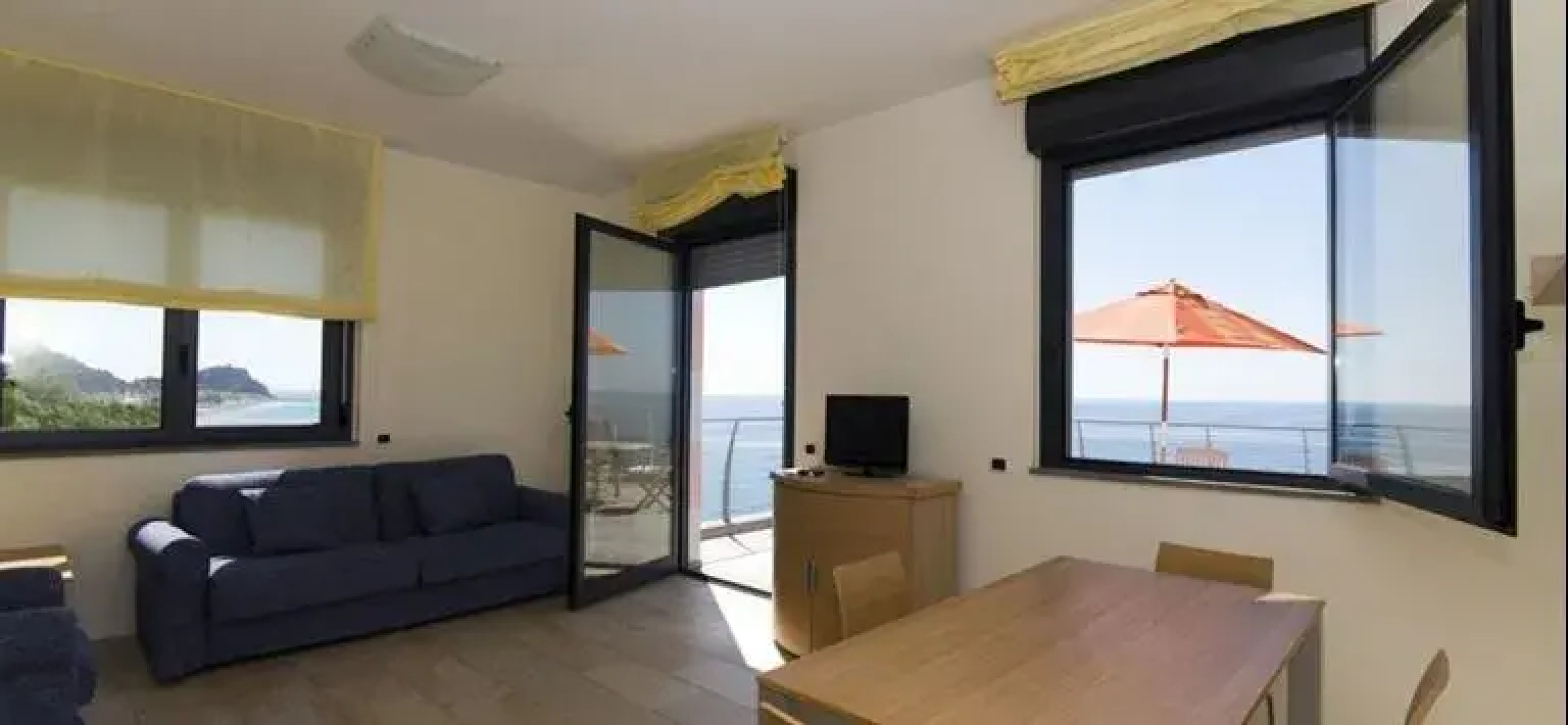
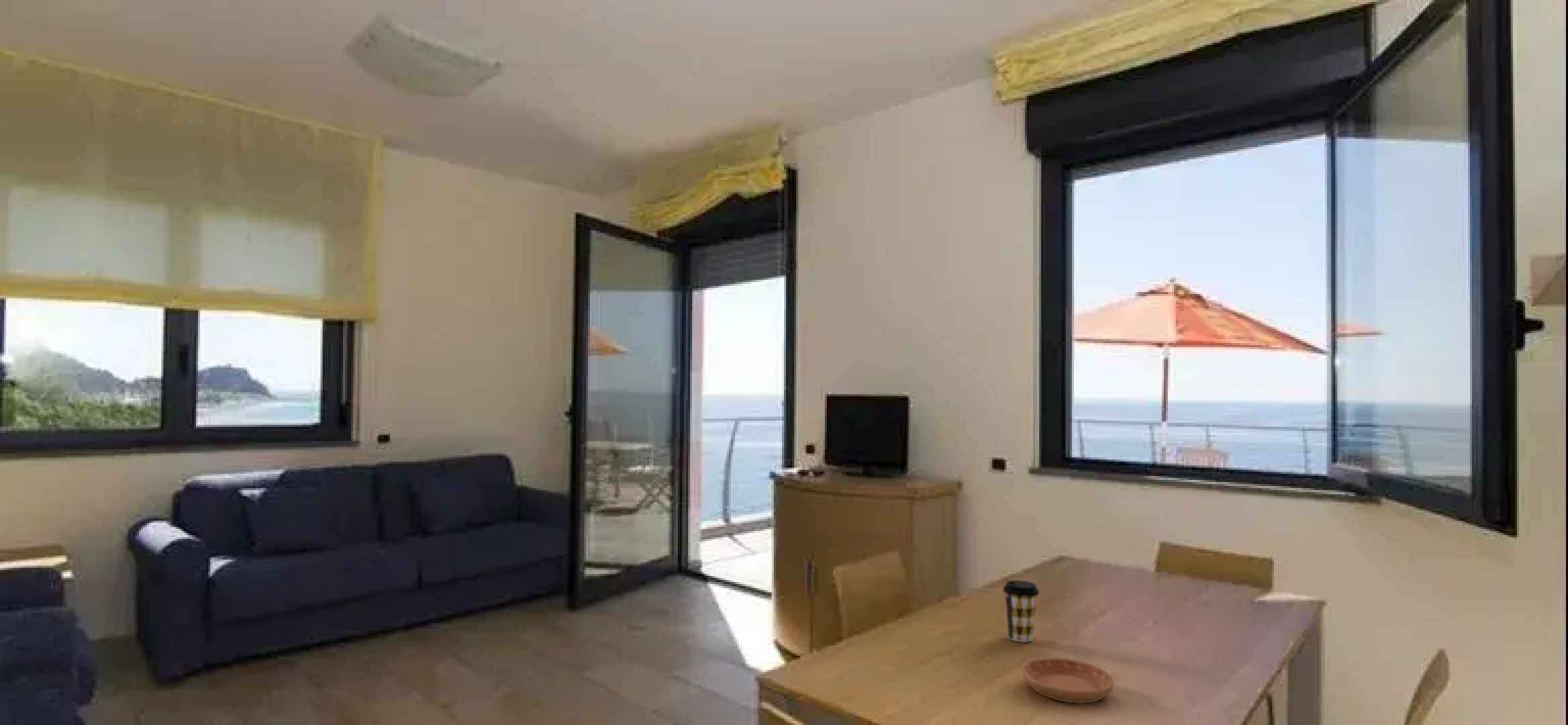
+ coffee cup (1020, 611)
+ saucer (1067, 681)
